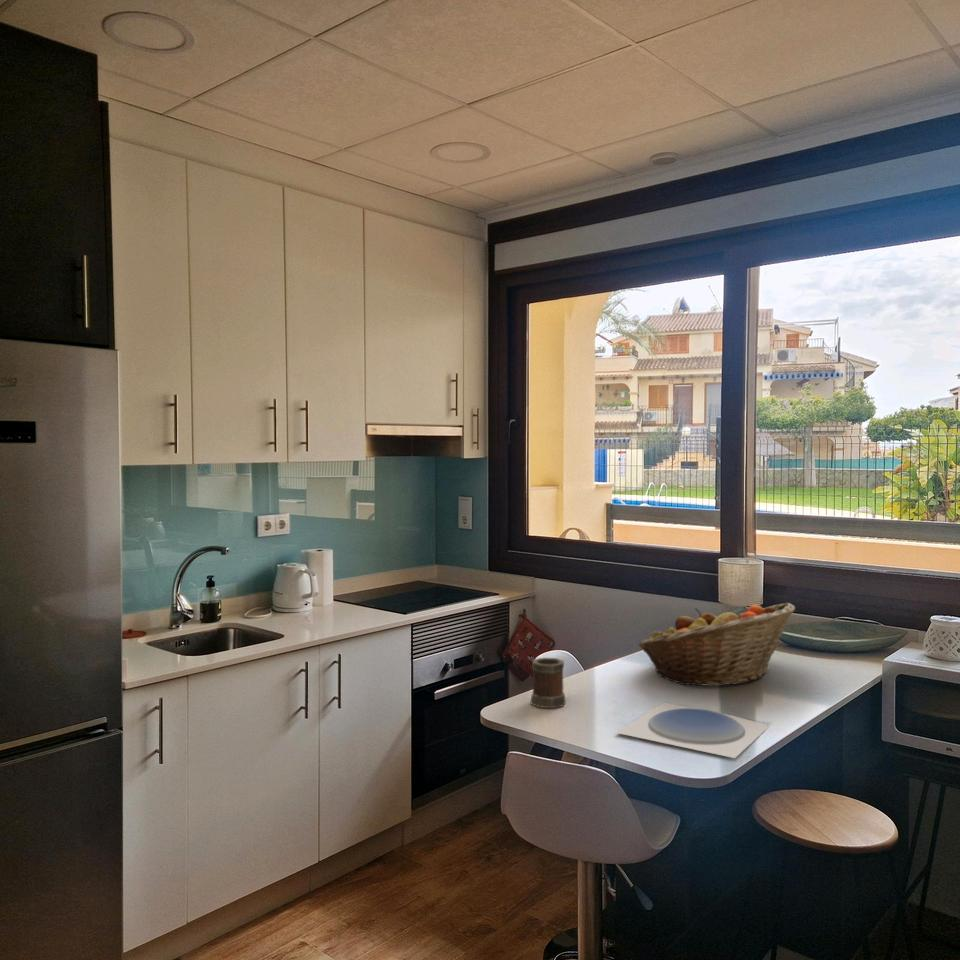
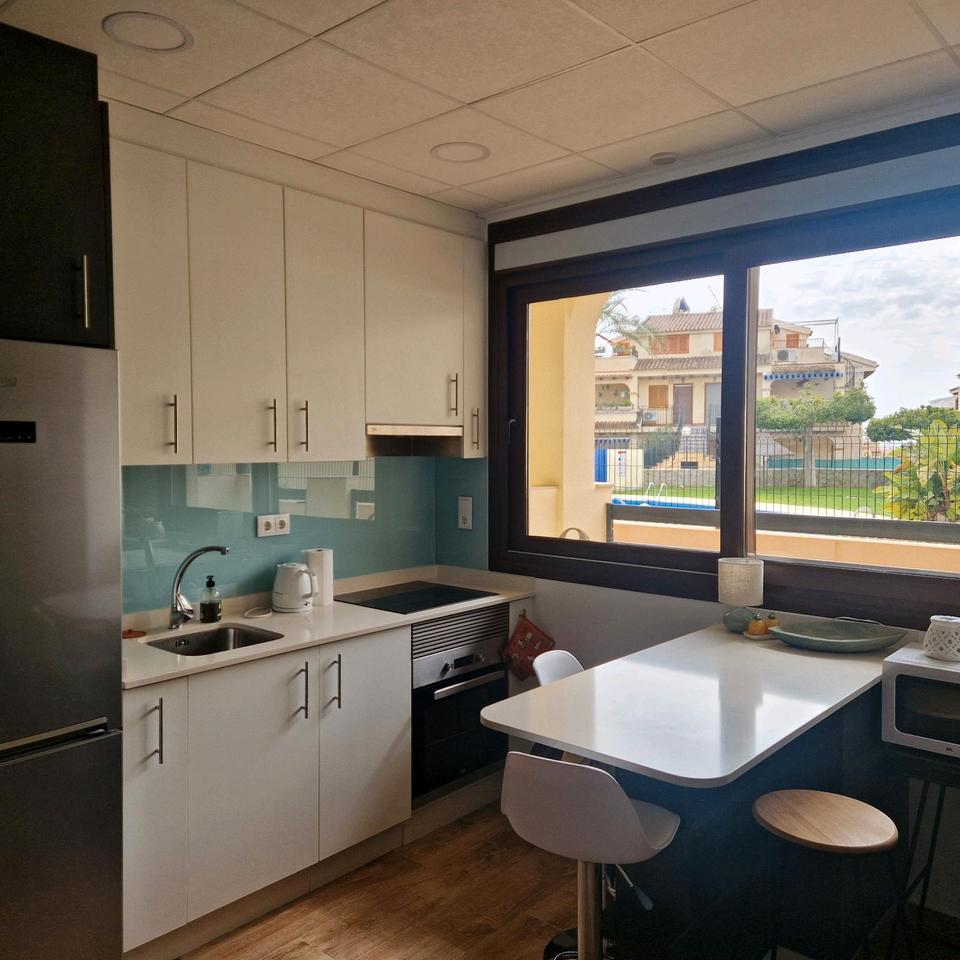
- fruit basket (717, 637)
- plate (695, 722)
- mug (550, 681)
